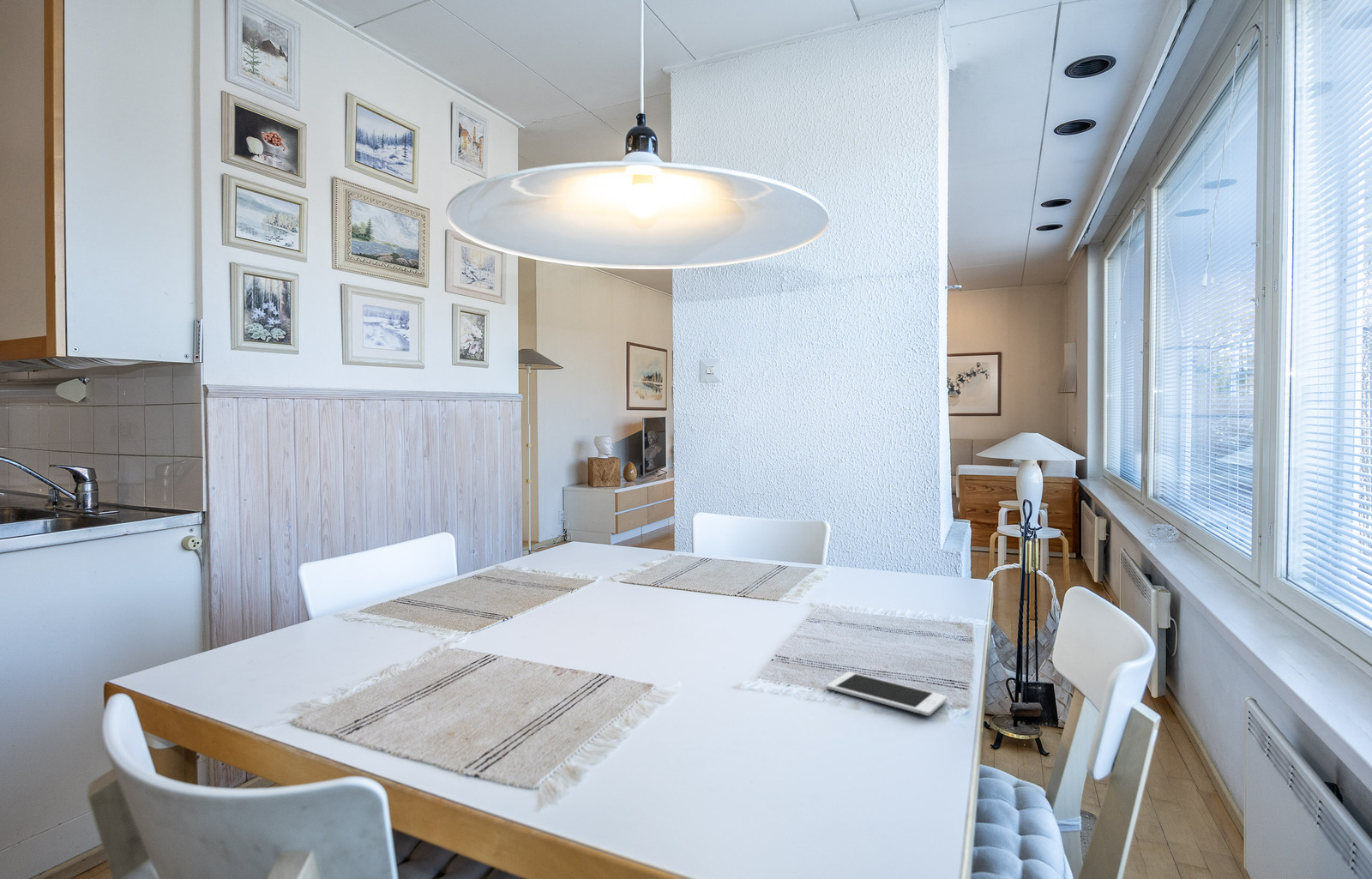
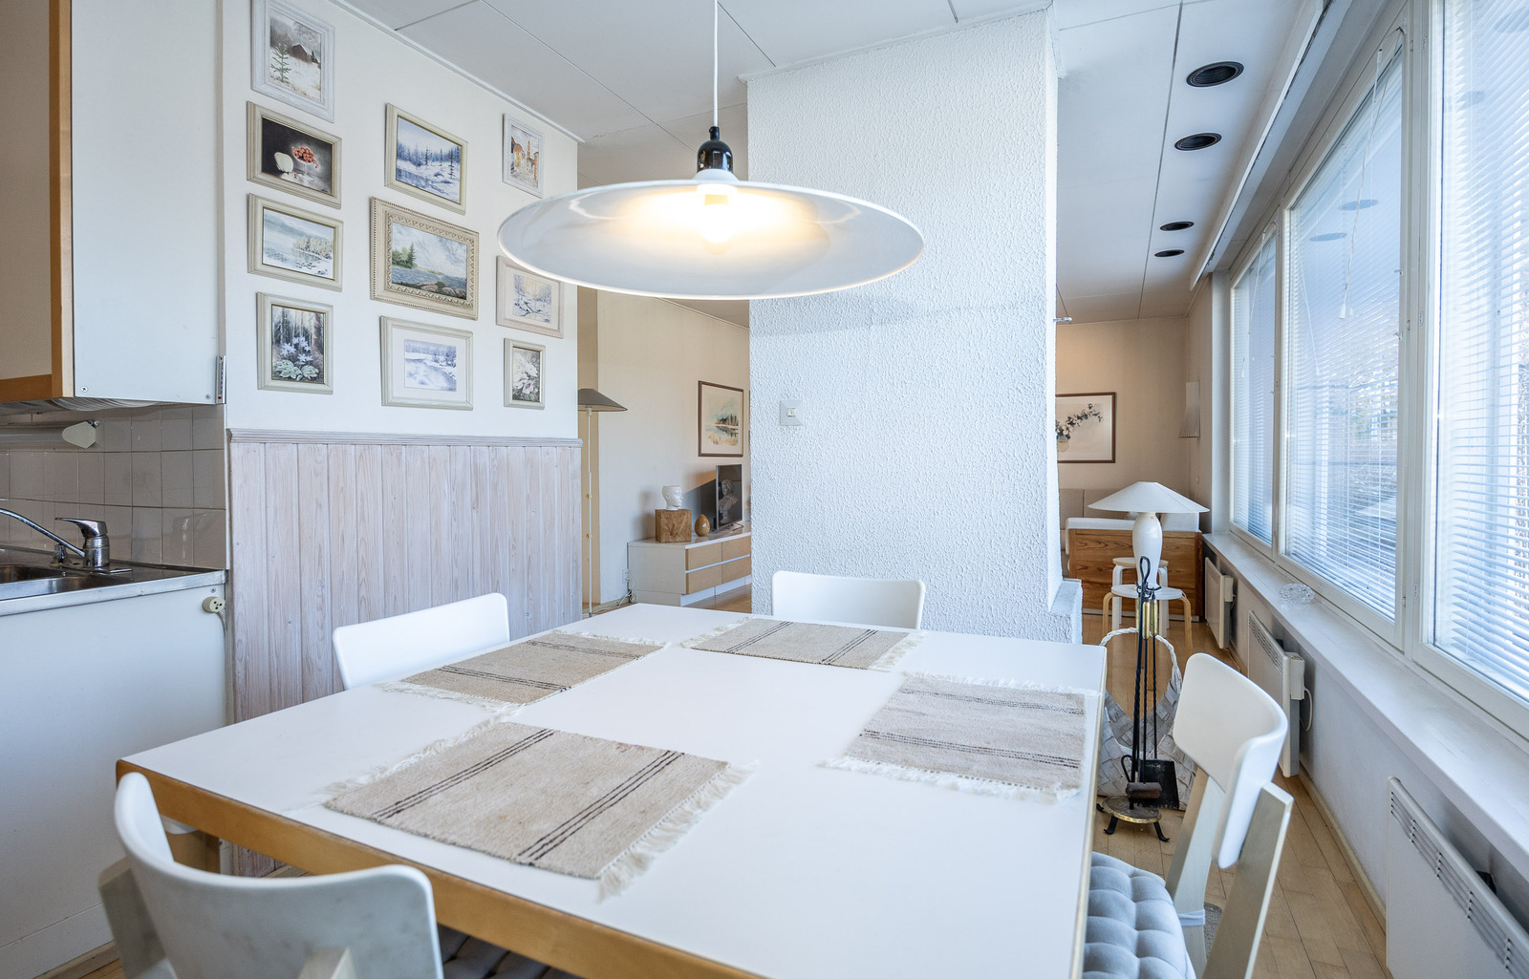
- cell phone (885, 692)
